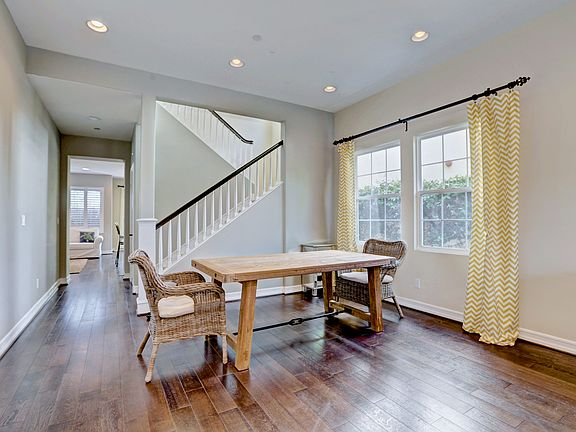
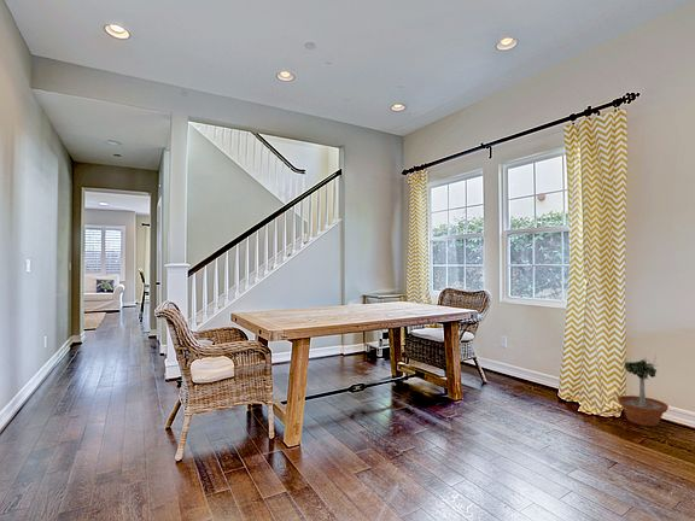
+ potted tree (641, 387)
